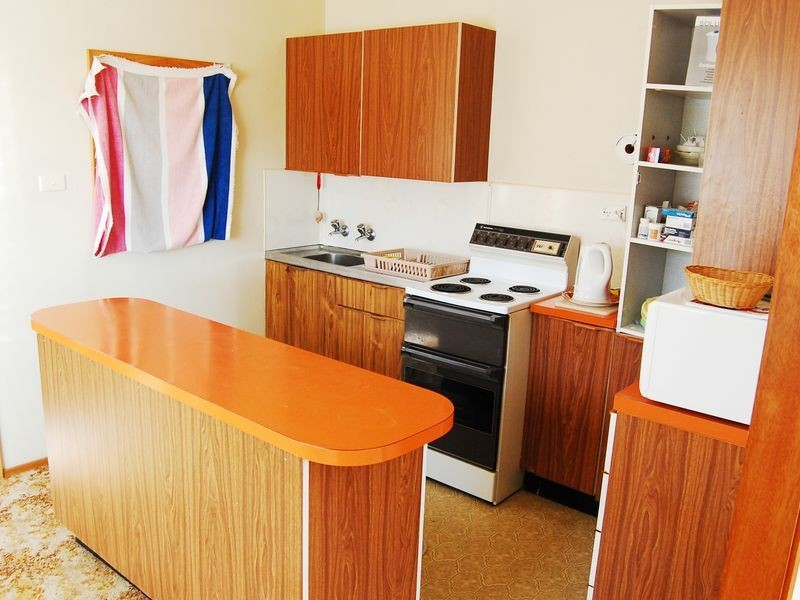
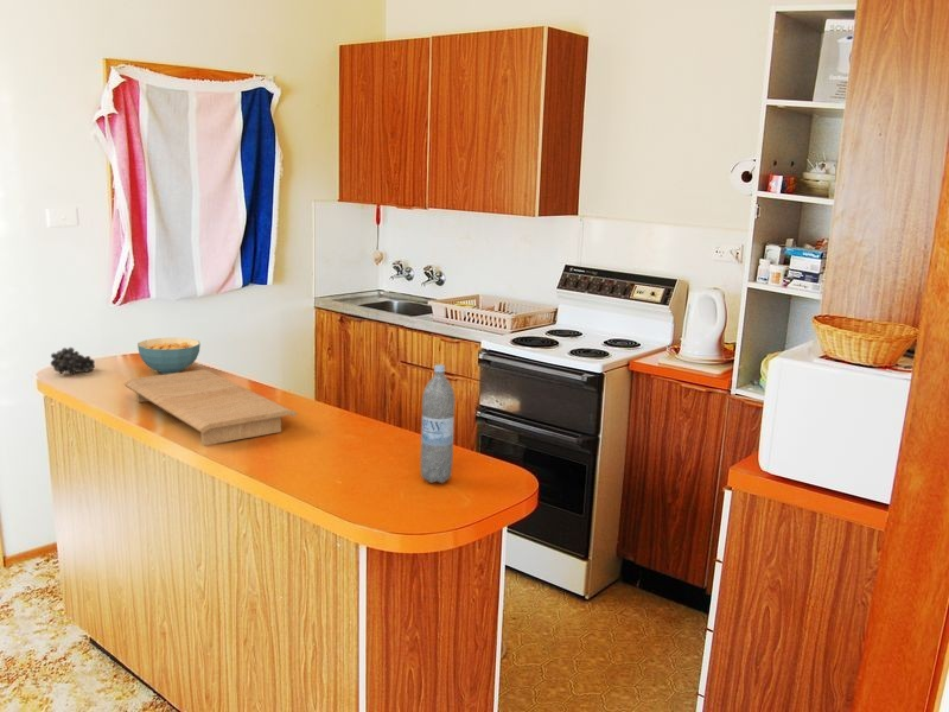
+ cereal bowl (170, 357)
+ cutting board (206, 403)
+ fruit (74, 360)
+ water bottle (438, 424)
